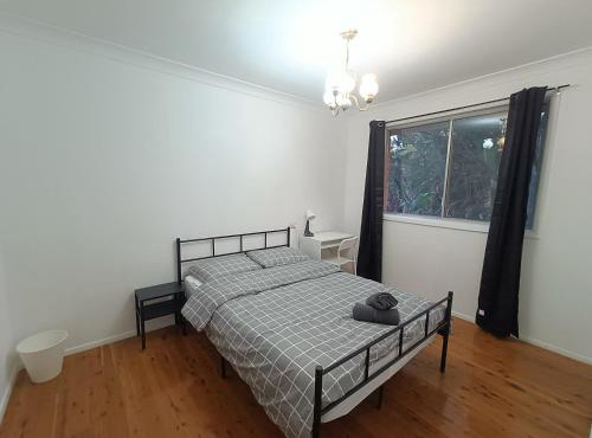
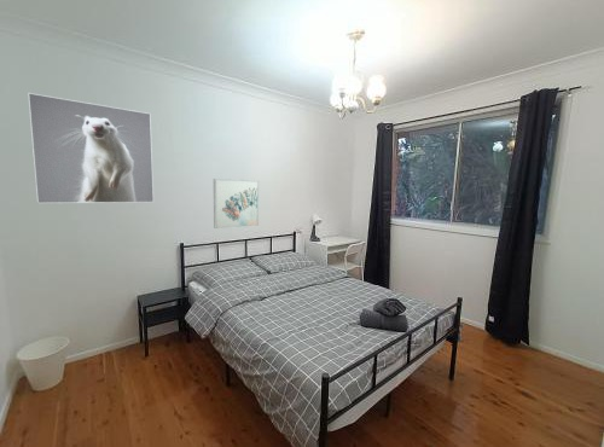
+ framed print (98, 155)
+ wall art (237, 203)
